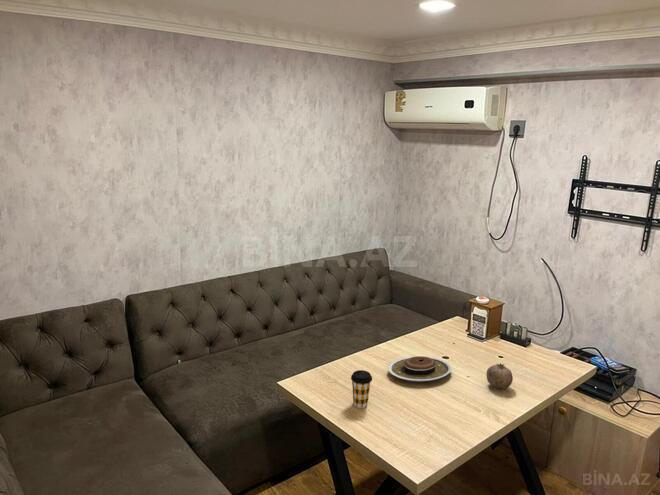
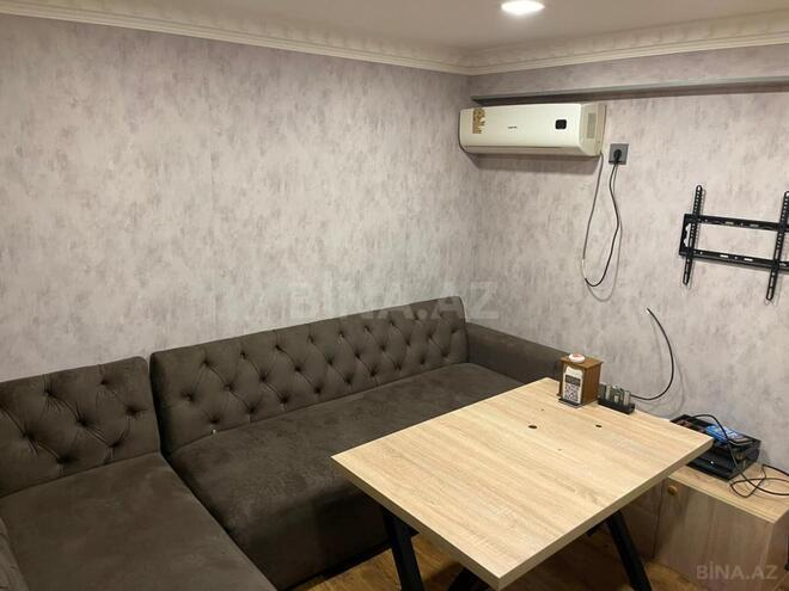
- plate (419, 366)
- coffee cup (361, 389)
- fruit (499, 375)
